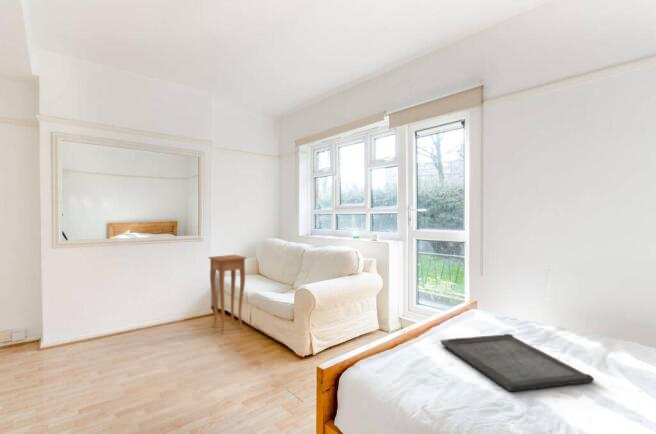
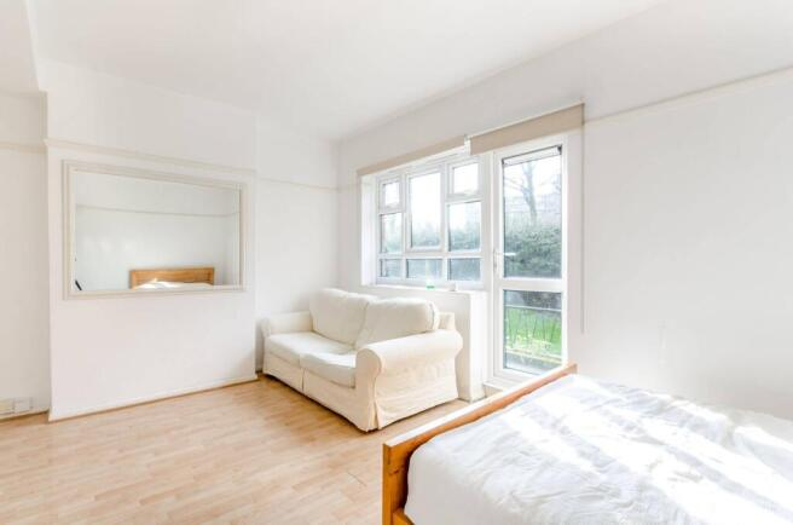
- side table (231, 292)
- serving tray (507, 357)
